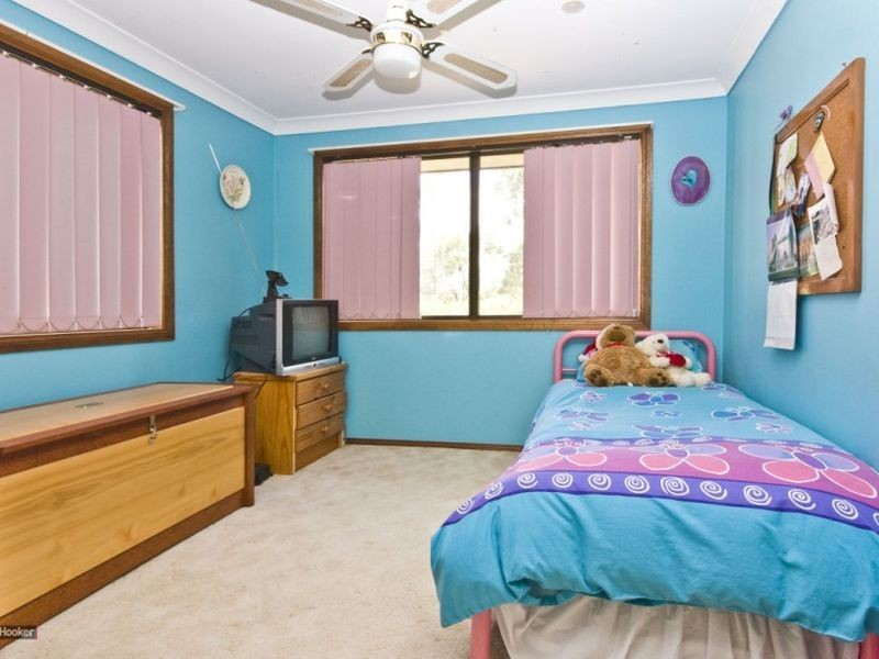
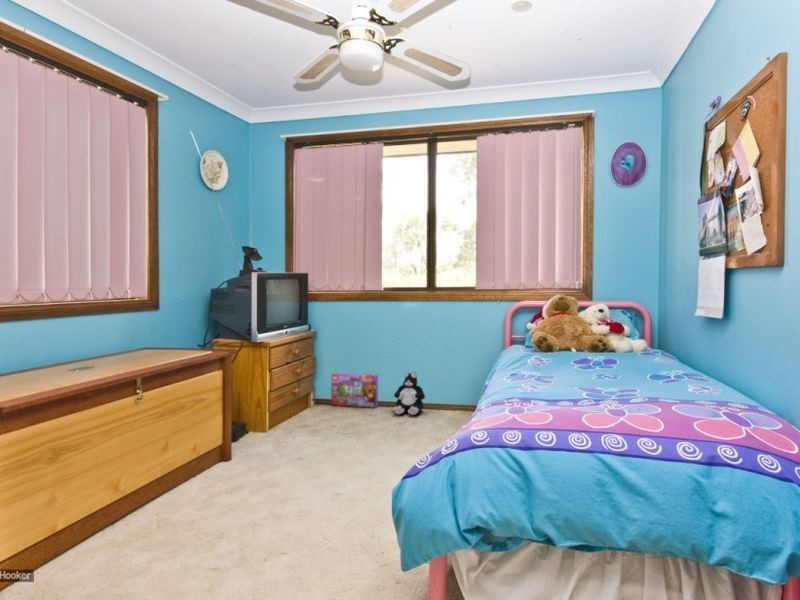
+ plush toy (408, 392)
+ box (354, 389)
